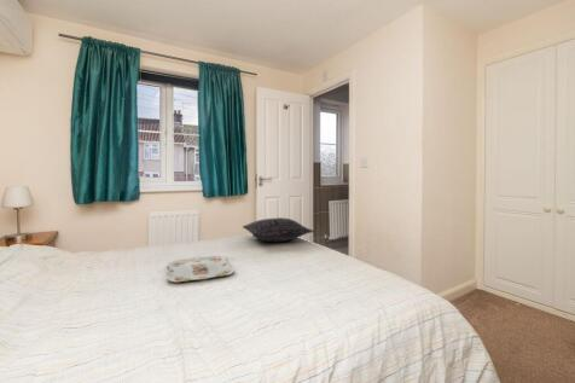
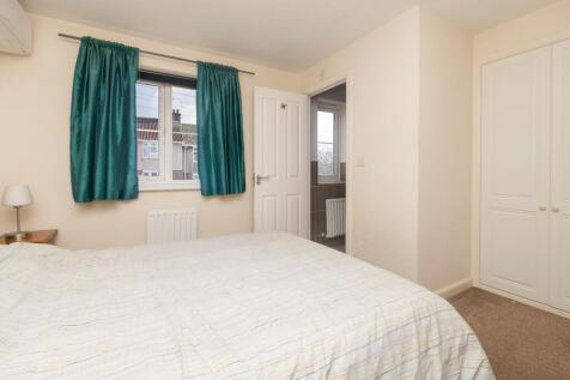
- serving tray (199, 267)
- pillow (275, 228)
